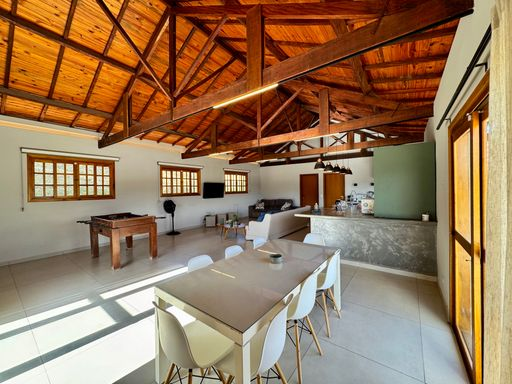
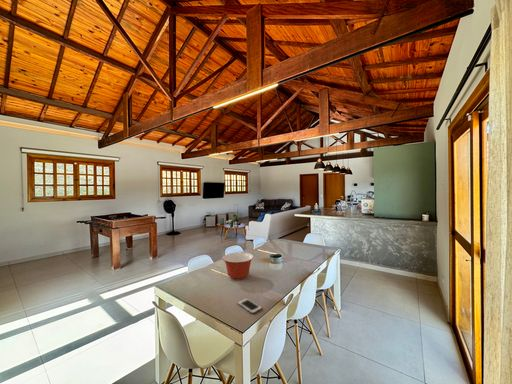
+ cell phone (249, 305)
+ mixing bowl (238, 266)
